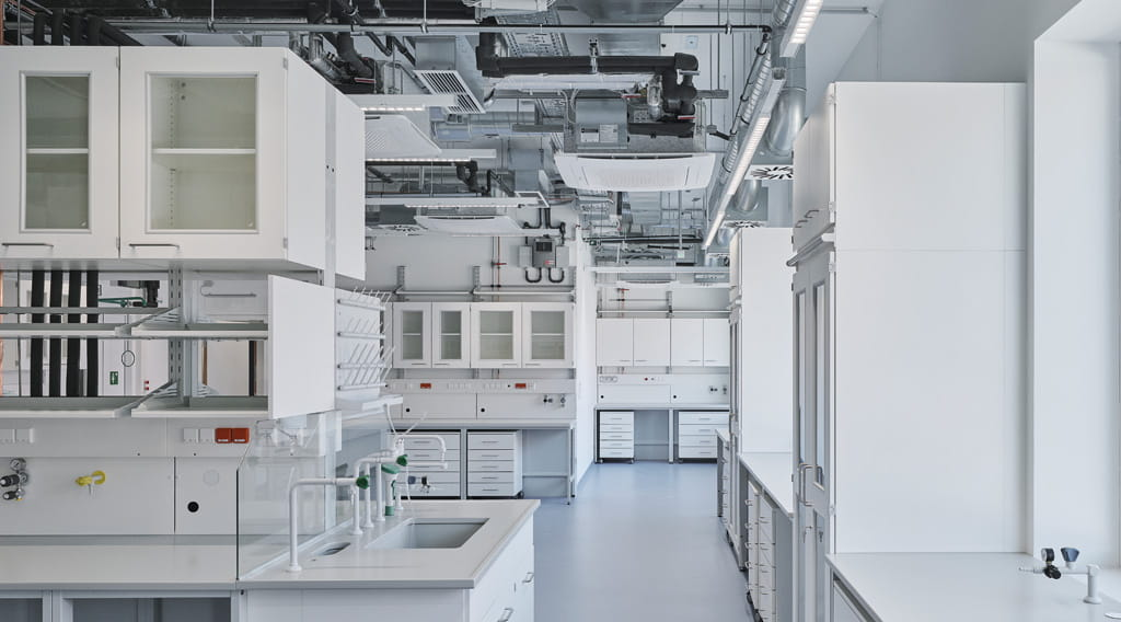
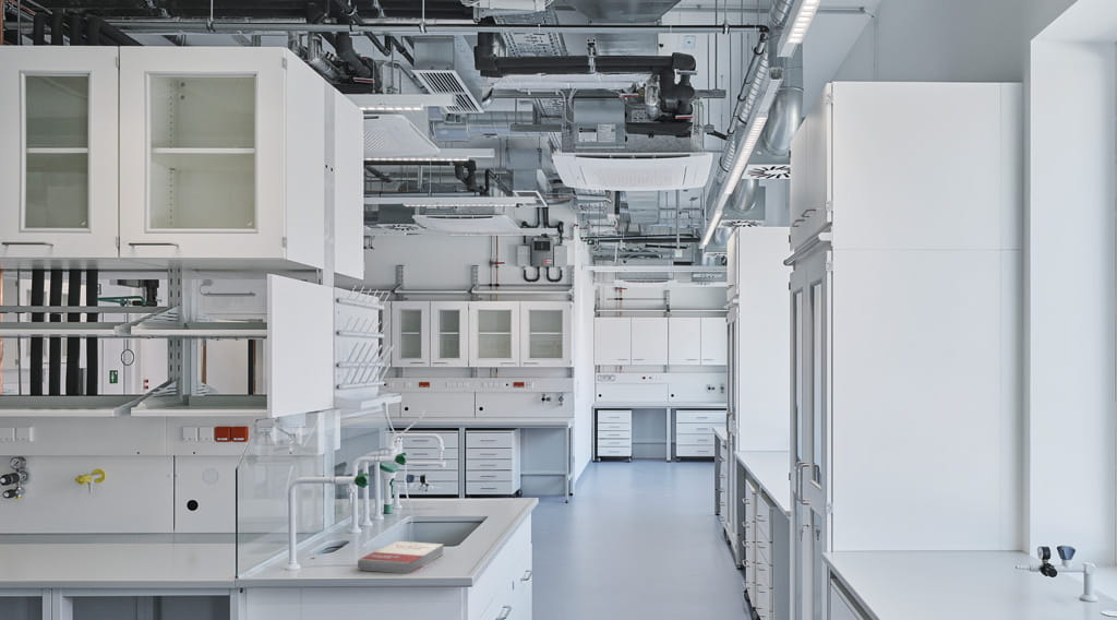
+ book (401, 556)
